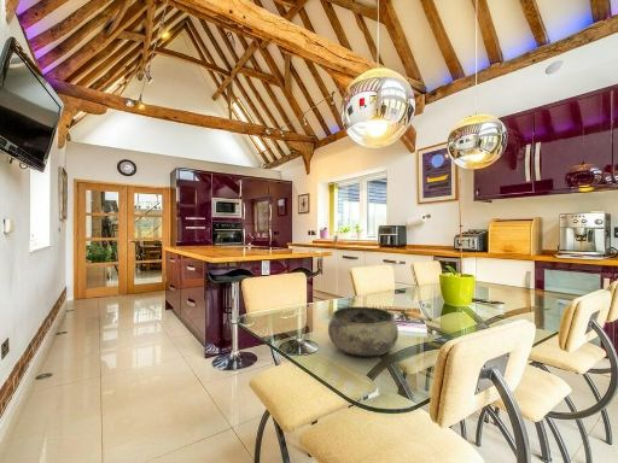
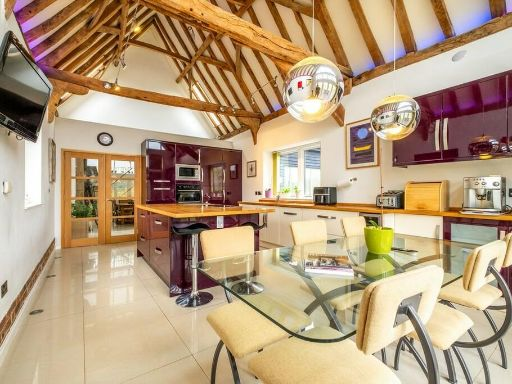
- bowl (362, 330)
